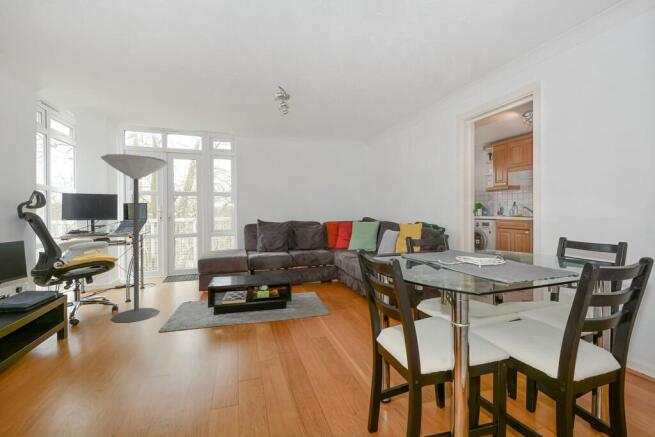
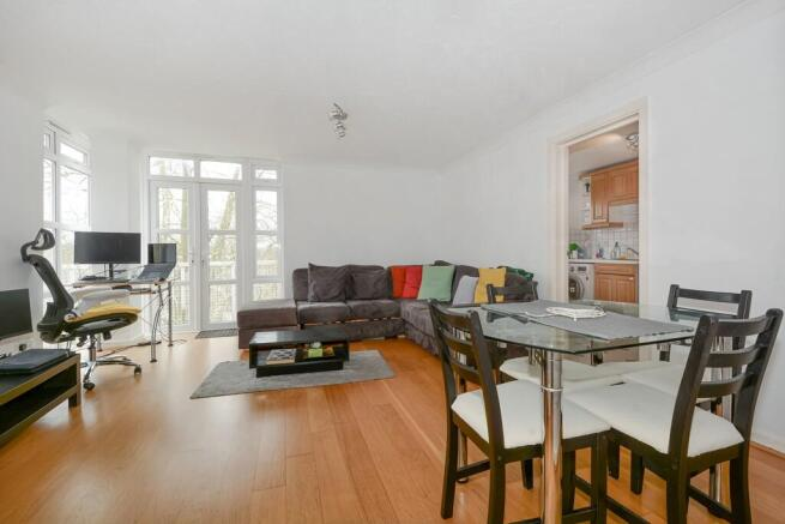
- floor lamp (136, 237)
